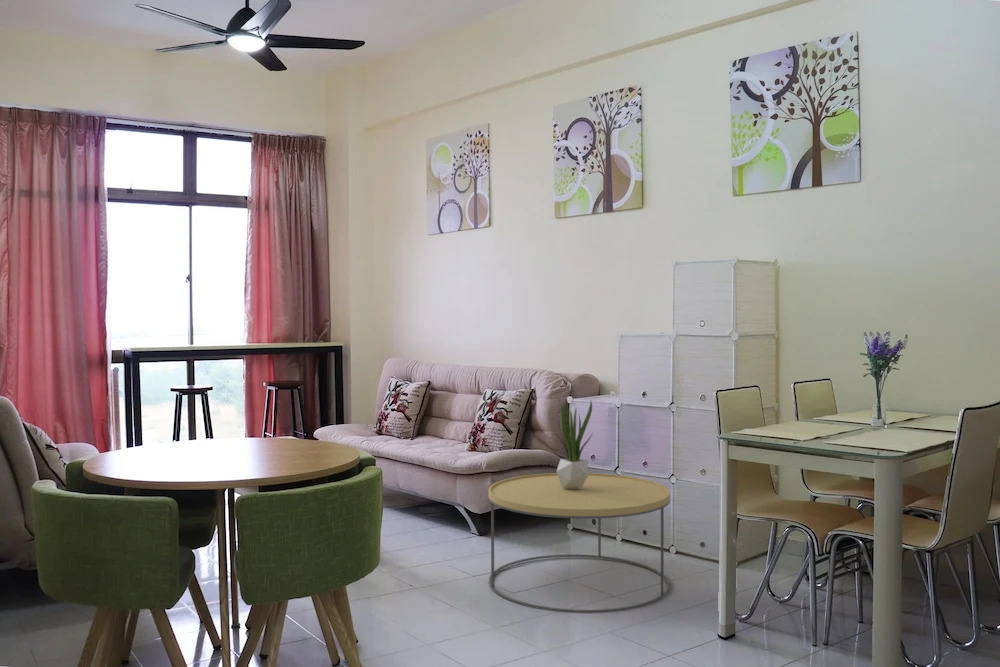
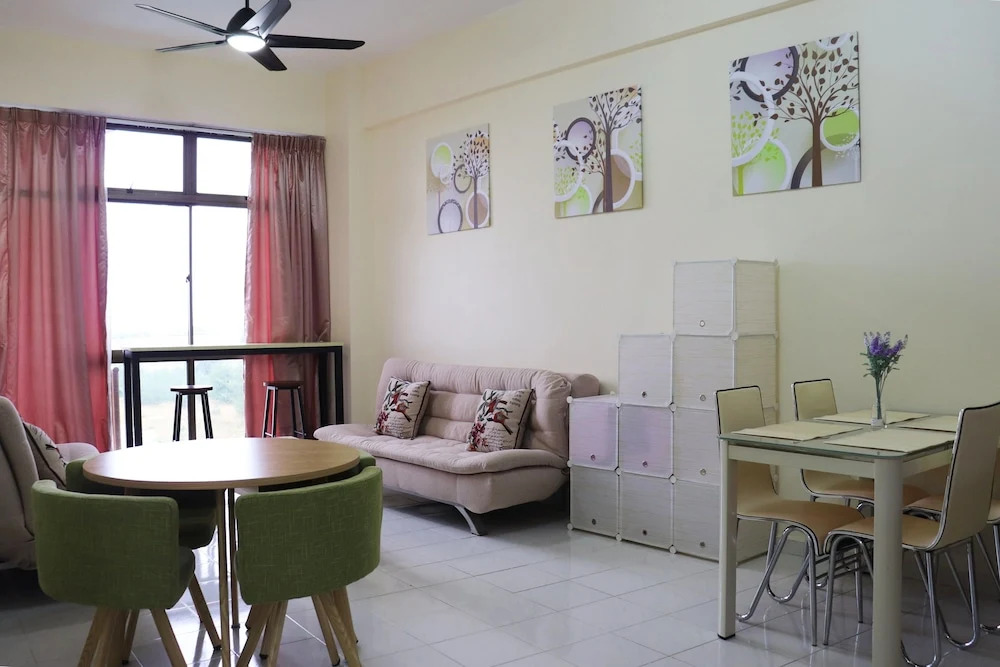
- coffee table (578, 518)
- potted plant (572, 441)
